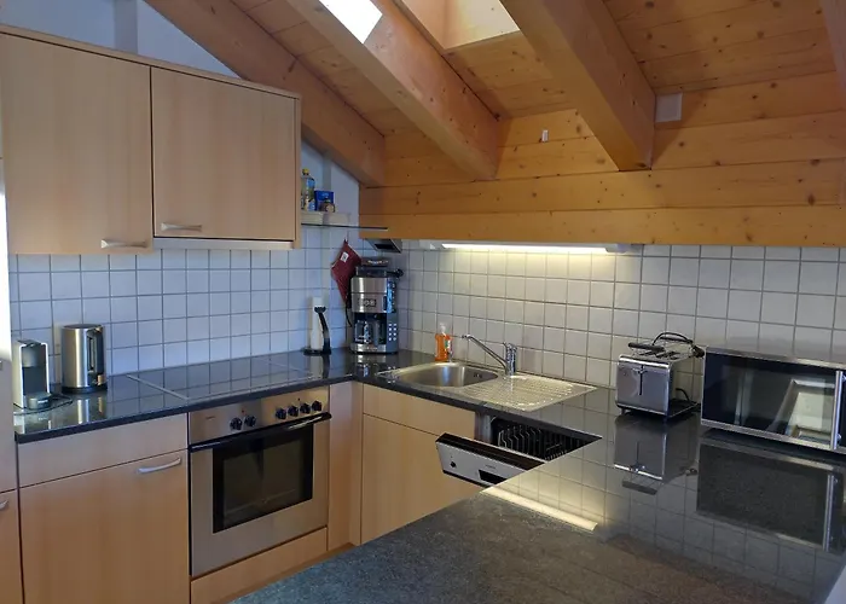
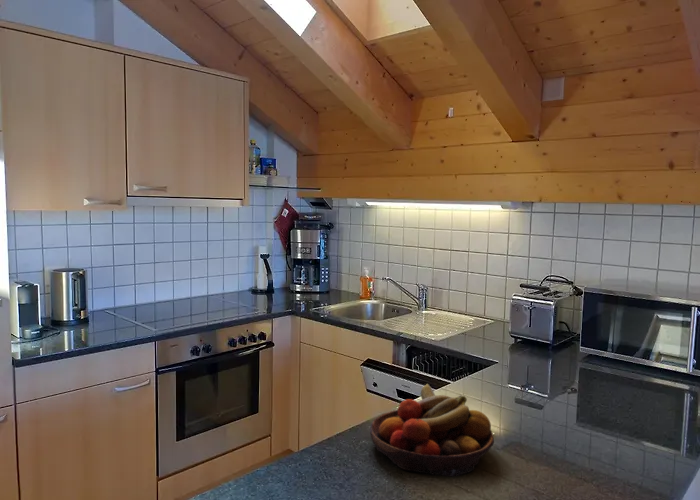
+ fruit bowl (430, 424)
